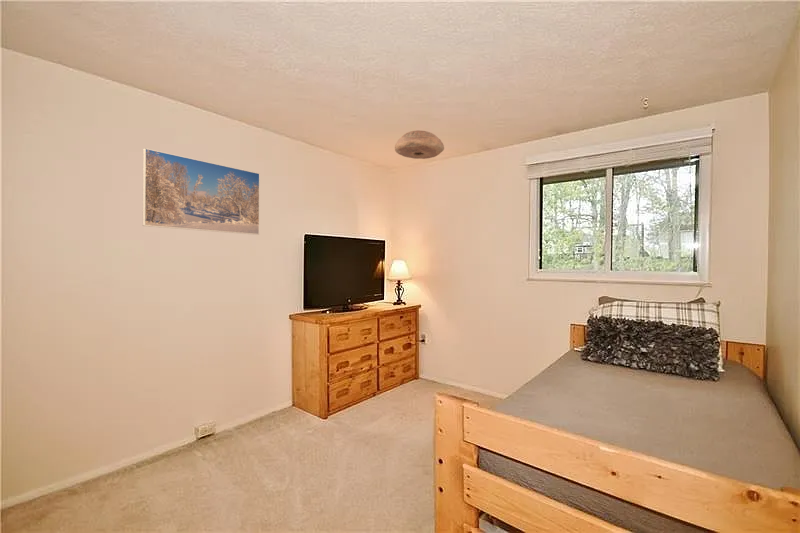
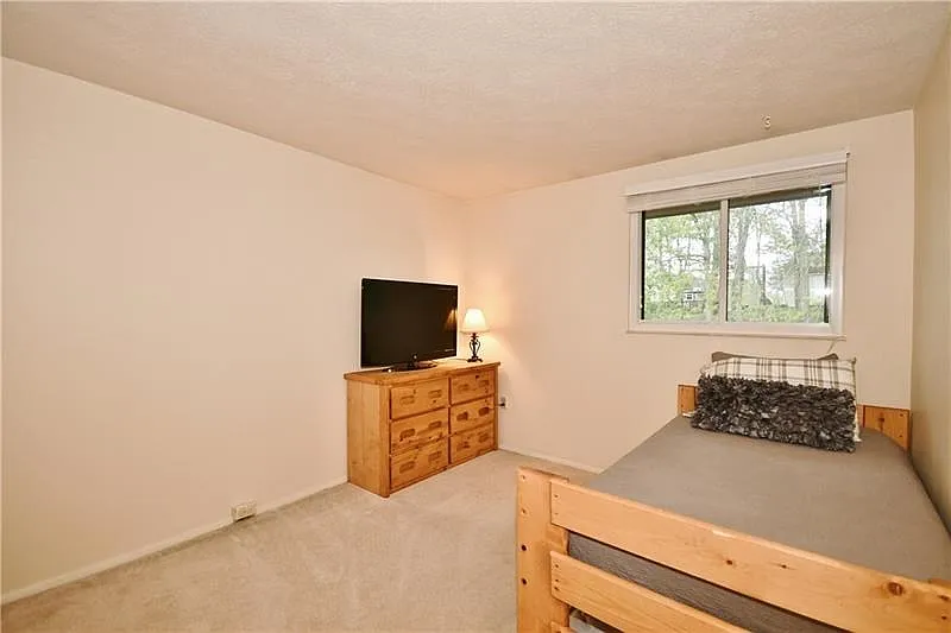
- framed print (207, 196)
- ceiling light (419, 143)
